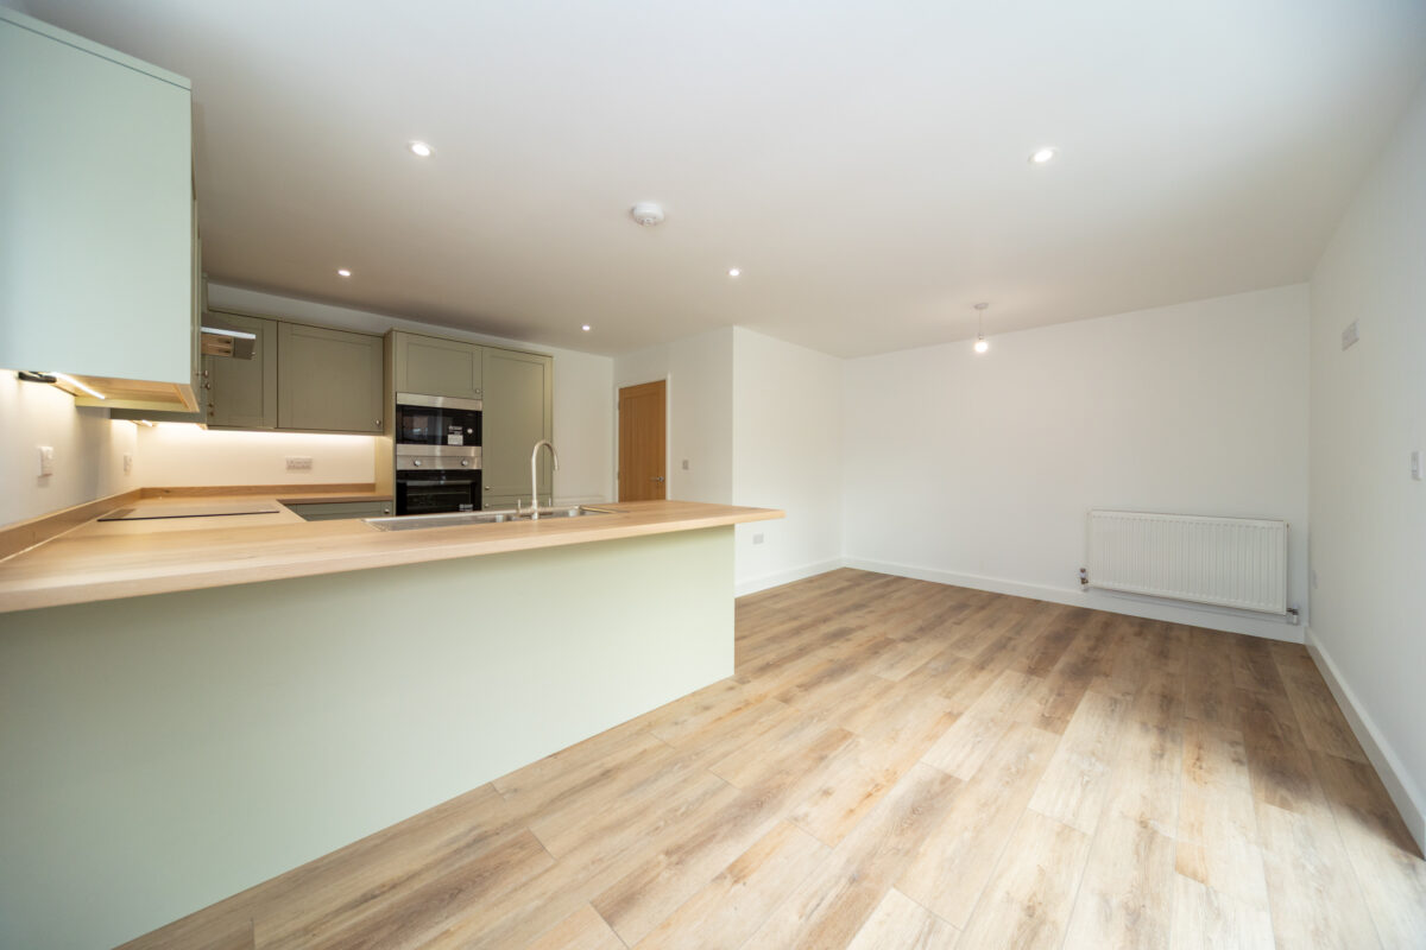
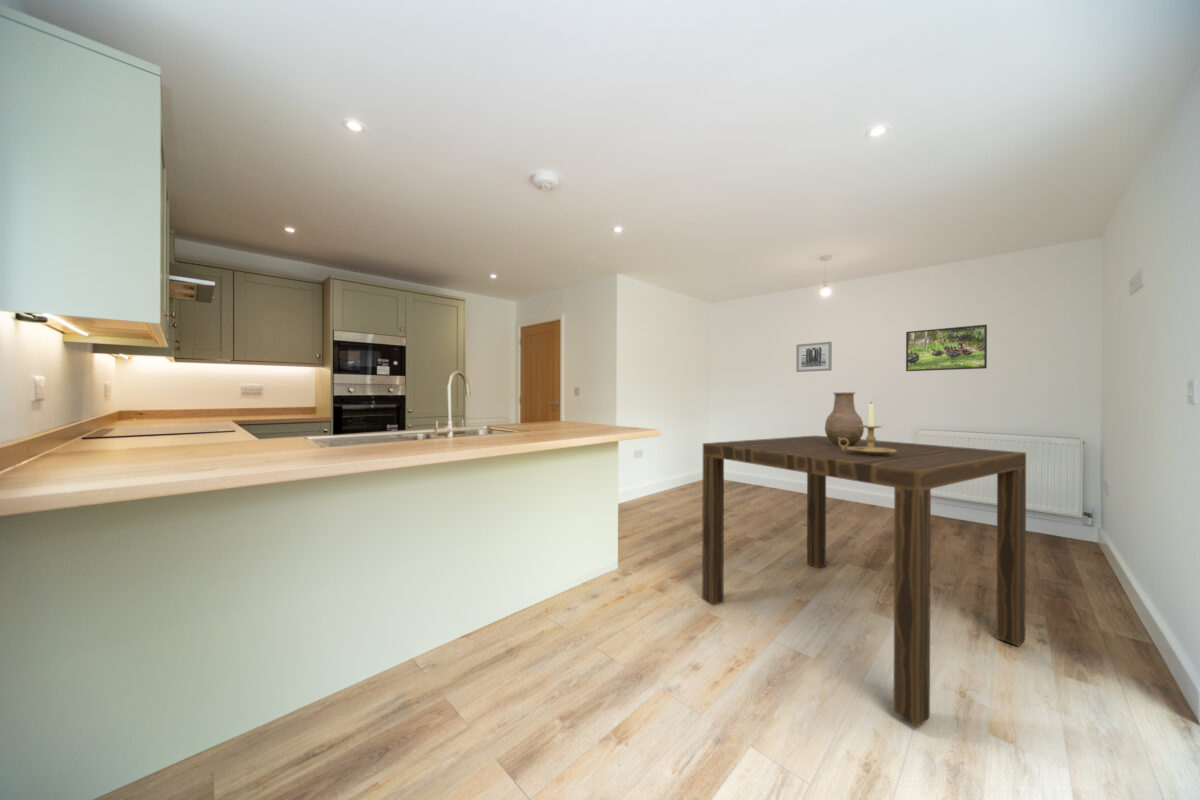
+ dining table (825, 533)
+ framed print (944, 349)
+ vase (843, 418)
+ candle holder (870, 427)
+ wall art (813, 357)
